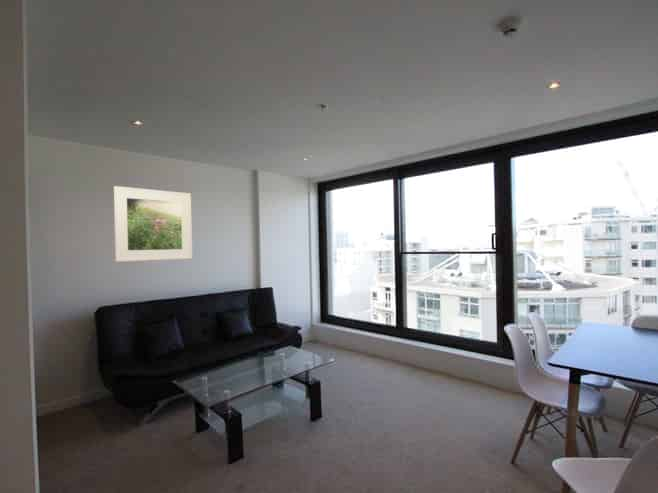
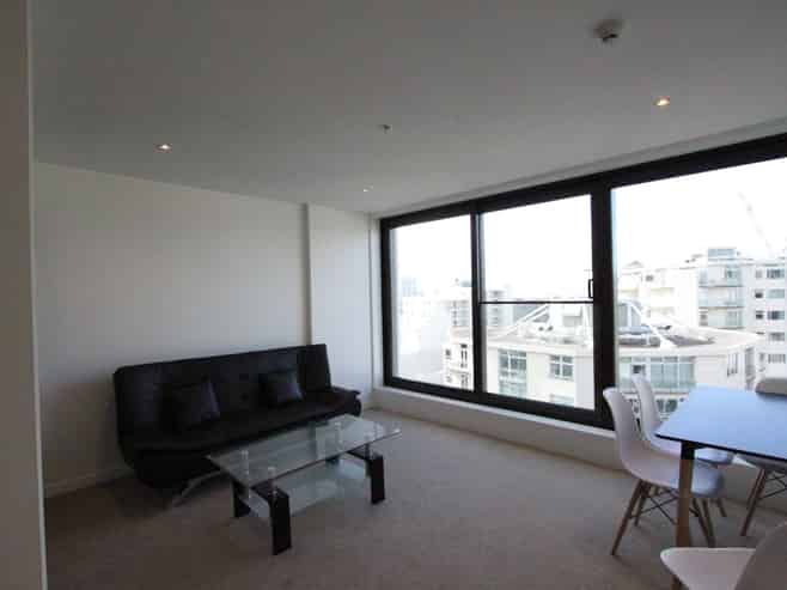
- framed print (155, 225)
